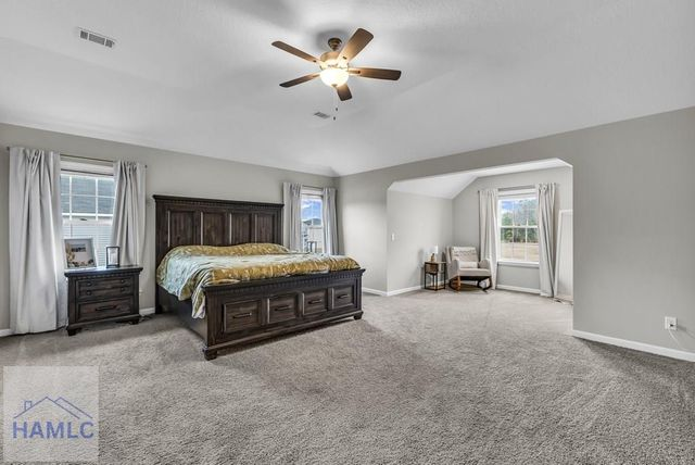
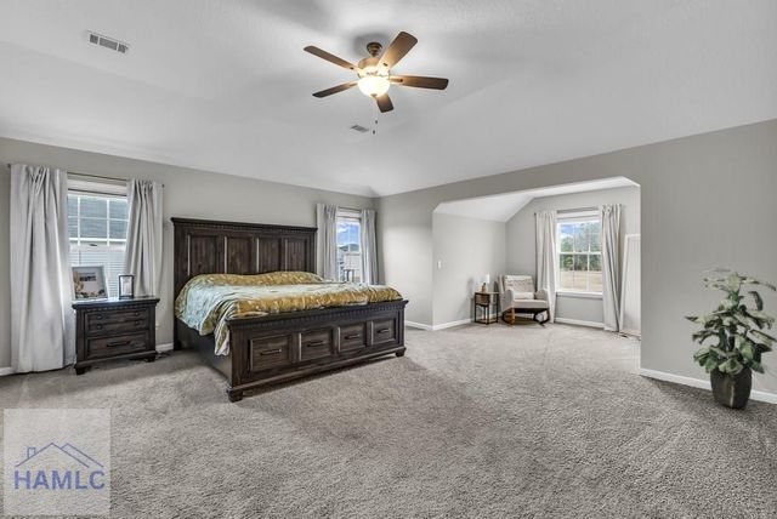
+ indoor plant (728, 336)
